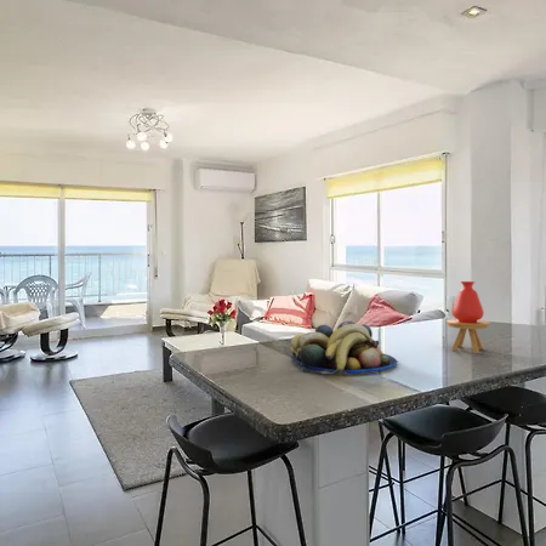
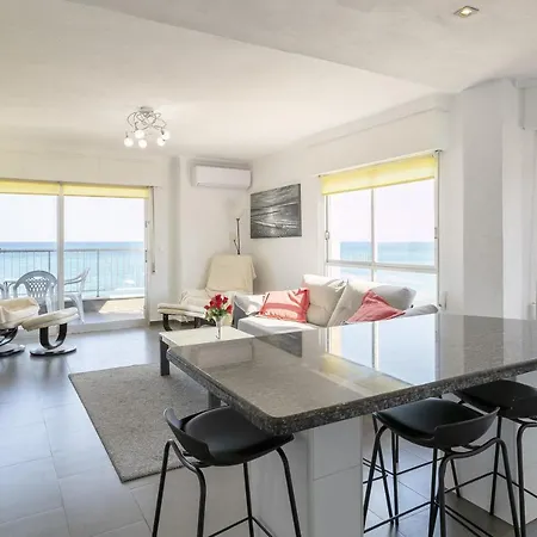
- vase (467, 315)
- fruit bowl (343, 342)
